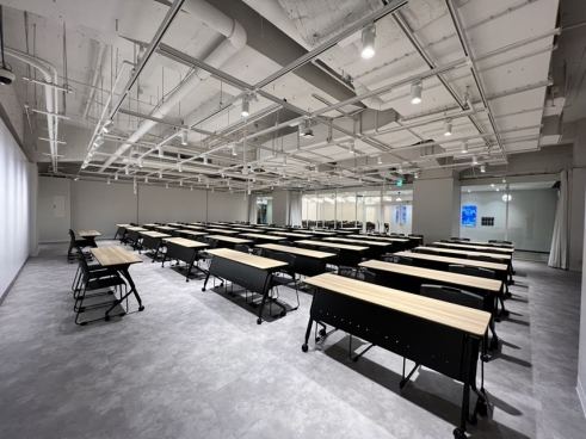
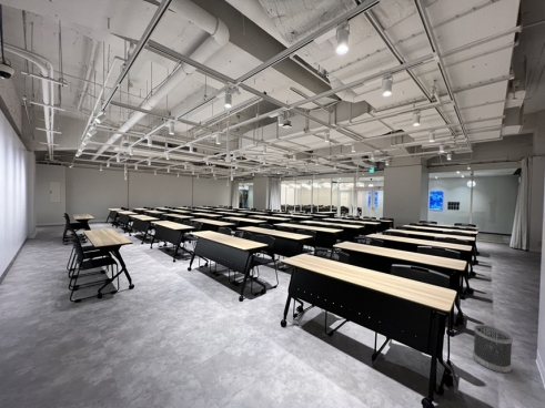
+ wastebasket (492, 347)
